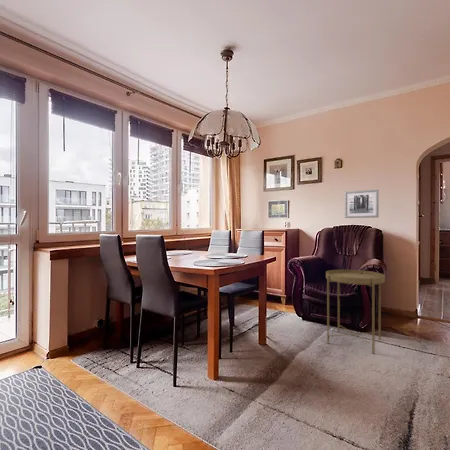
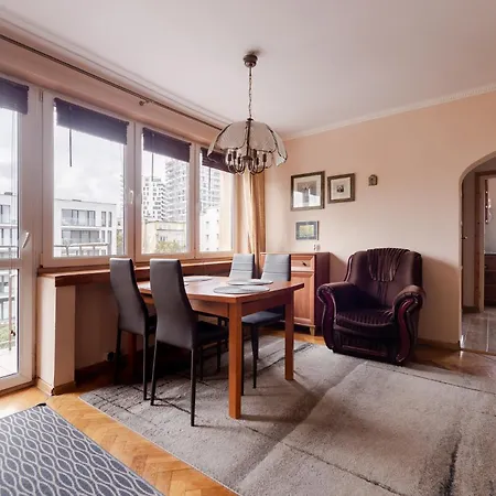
- wall art (361, 204)
- side table (339, 307)
